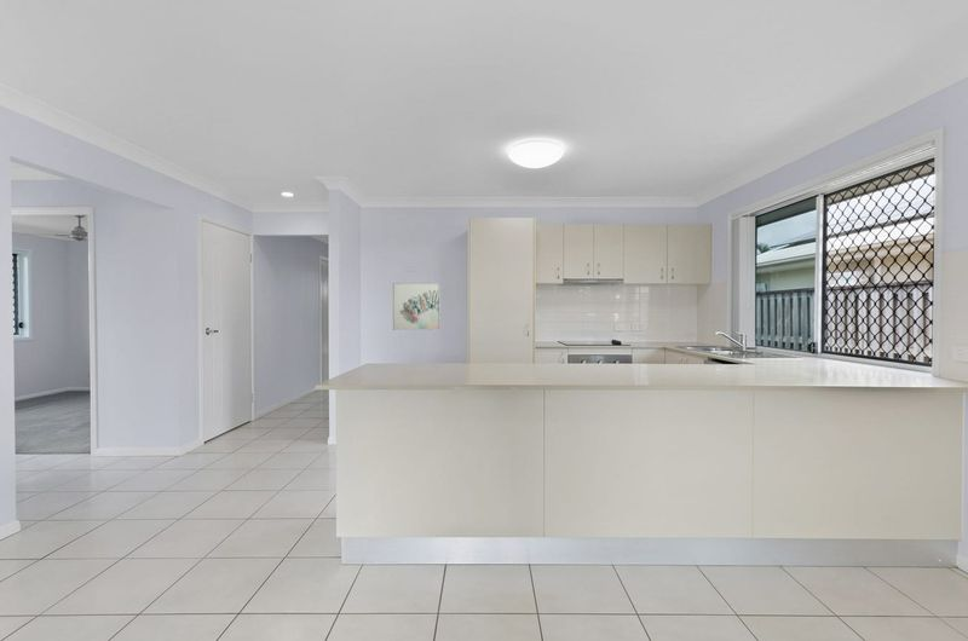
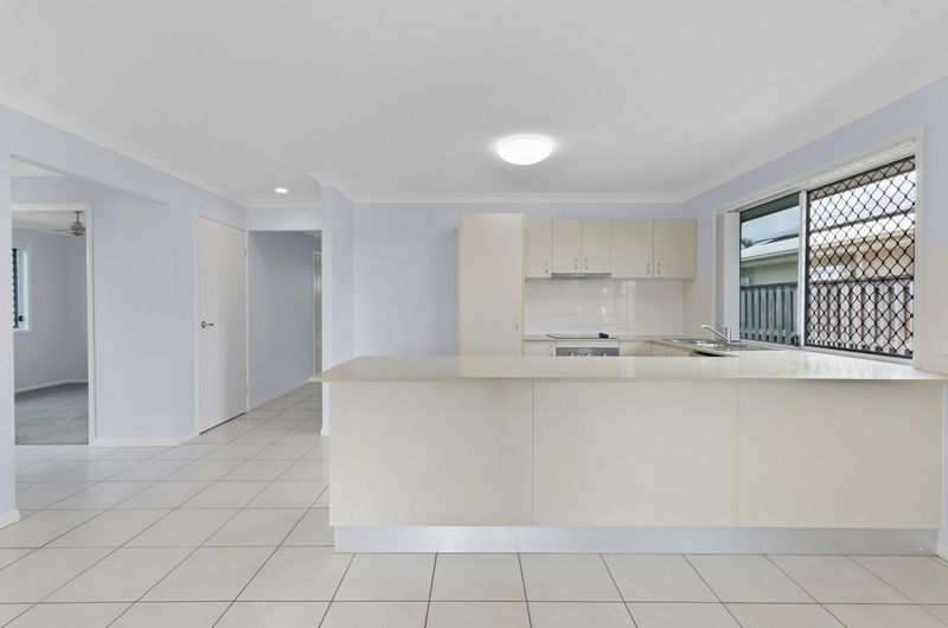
- wall art (416, 306)
